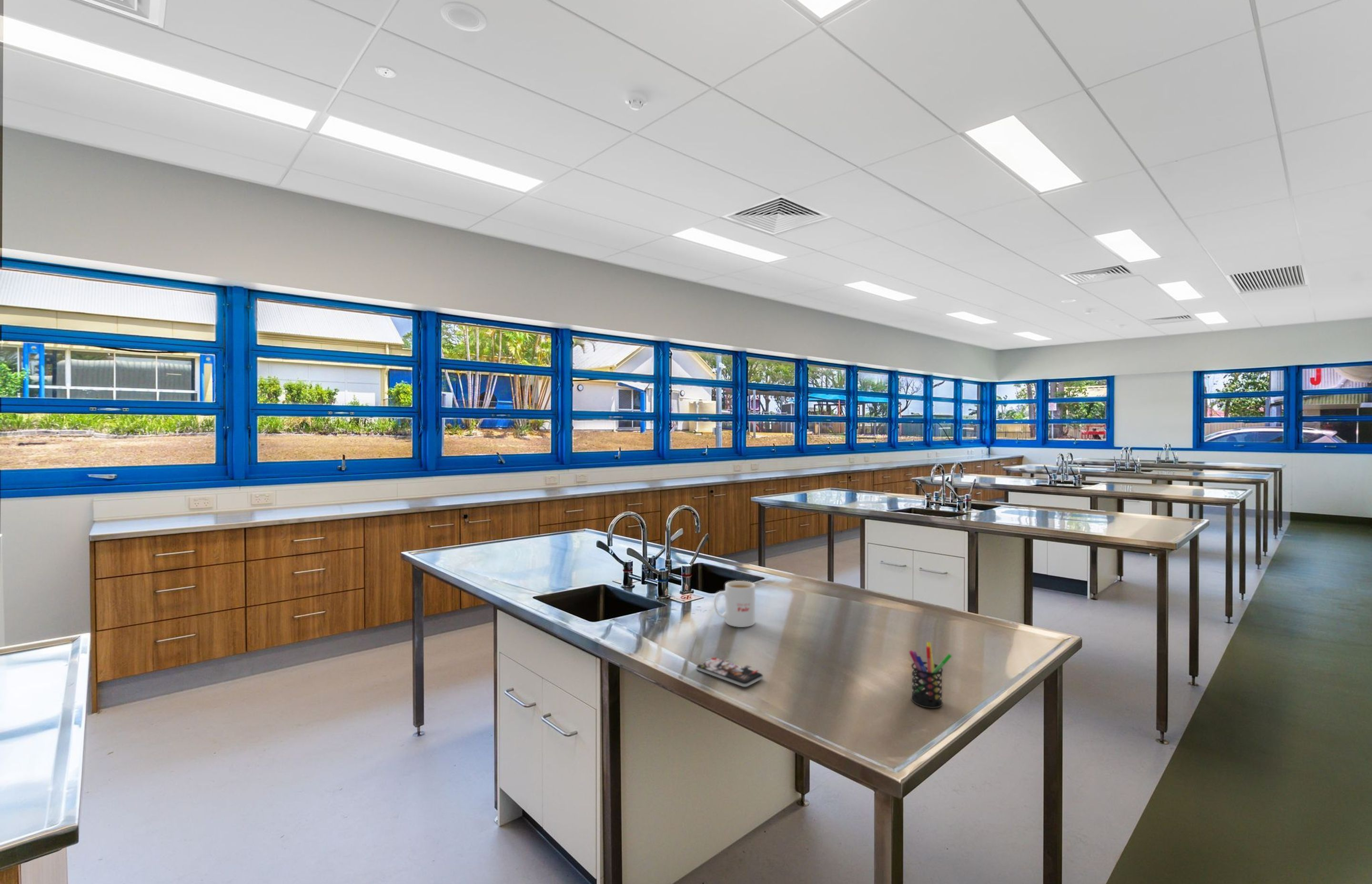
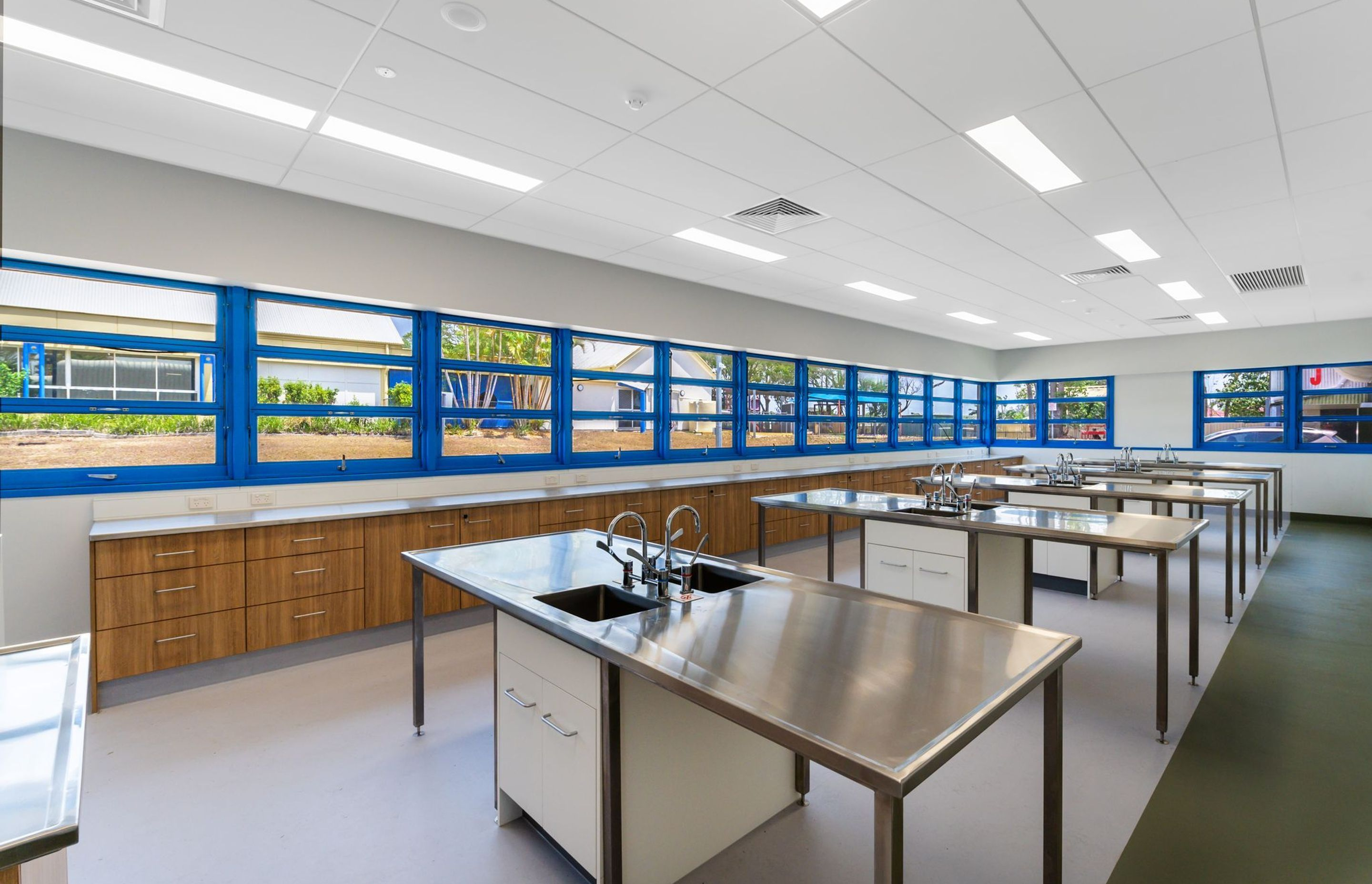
- pen holder (930, 673)
- mug (734, 603)
- smartphone (729, 668)
